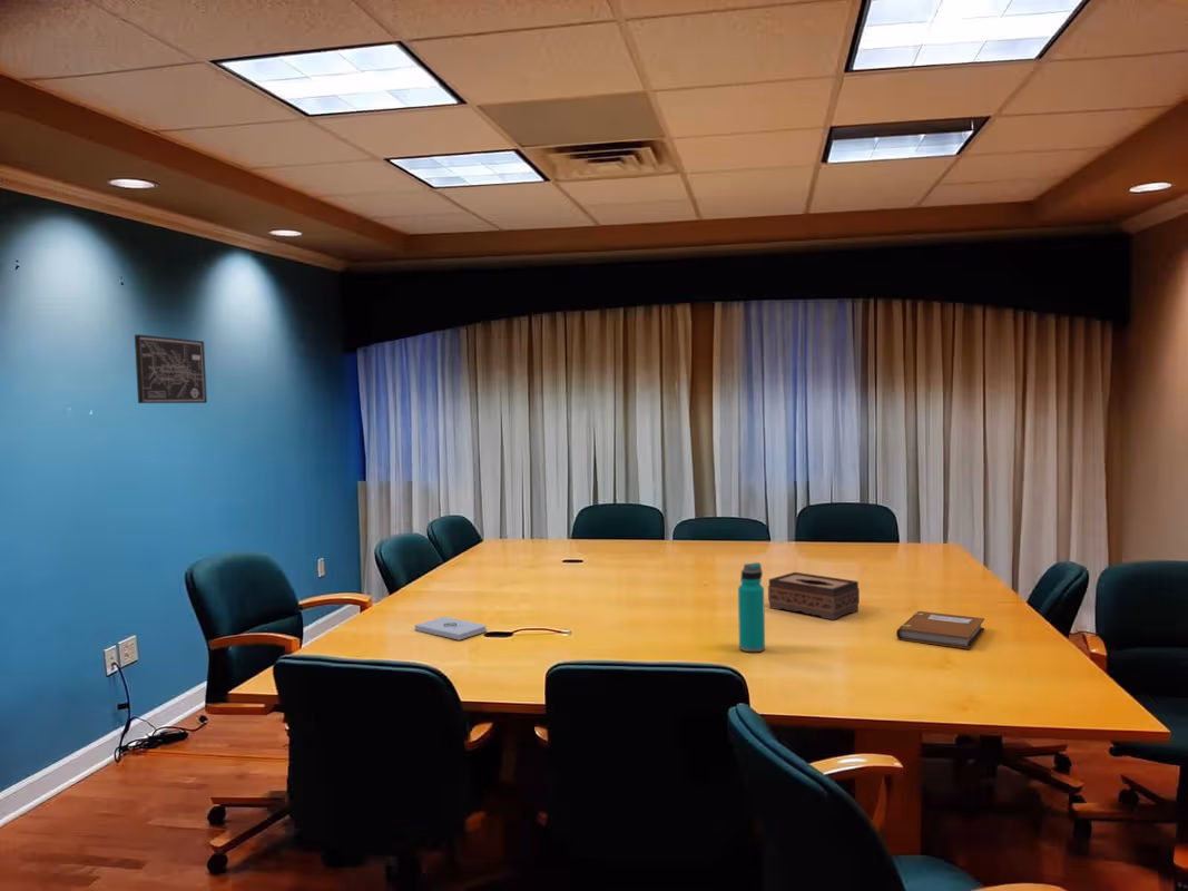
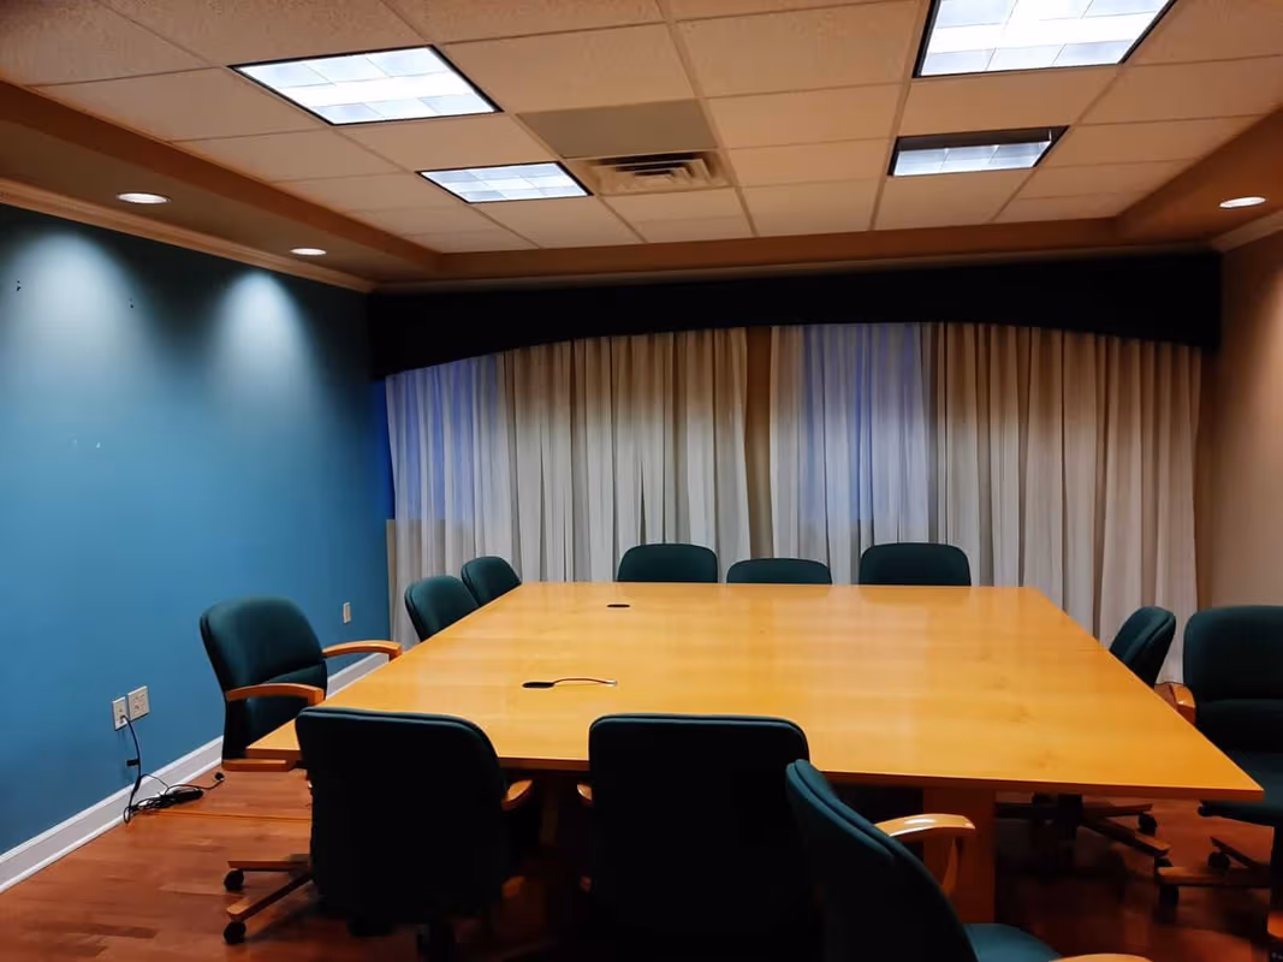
- notepad (451, 627)
- water bottle (750, 606)
- notebook (941, 628)
- wall art (173, 370)
- tissue box (813, 595)
